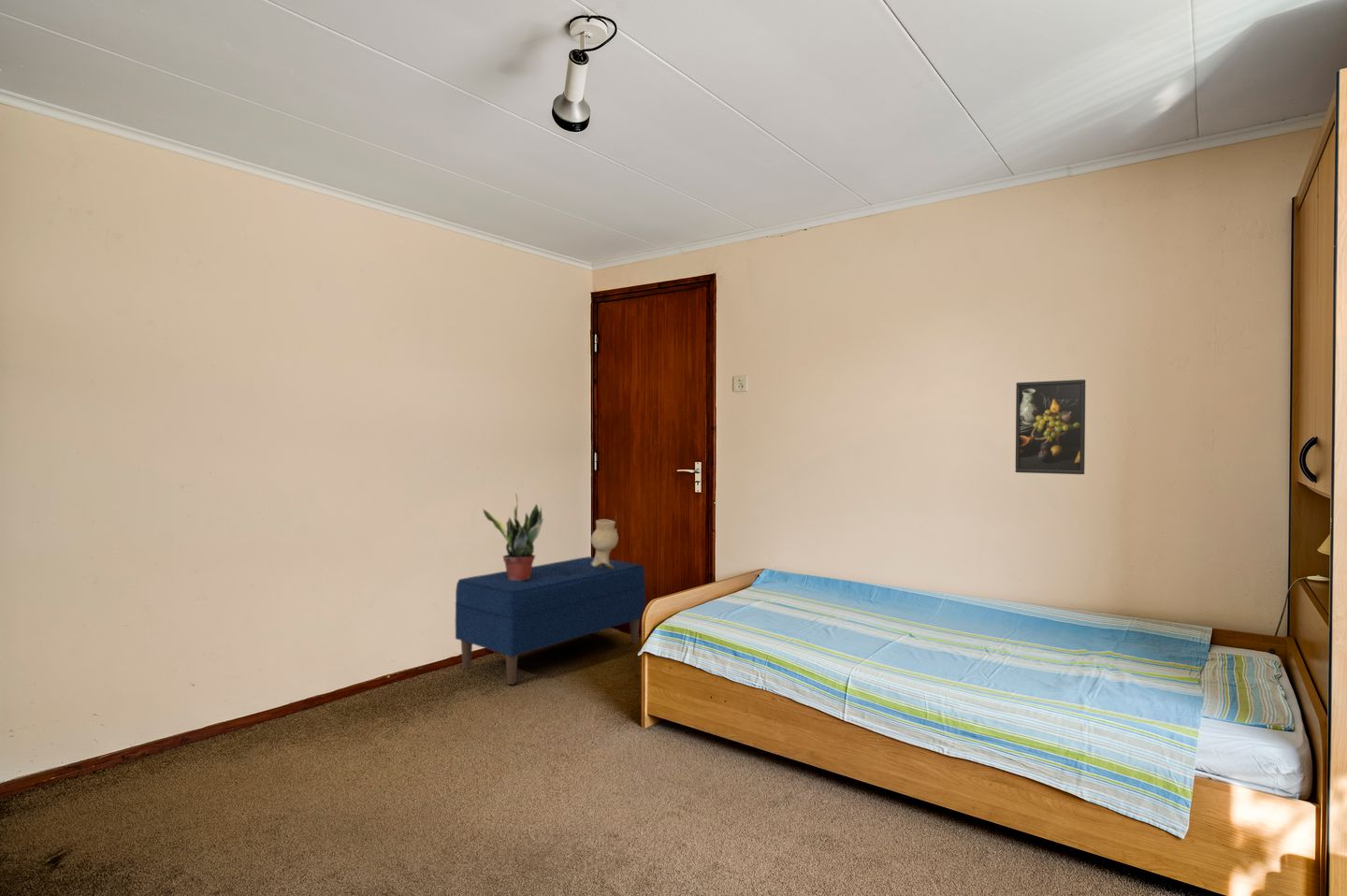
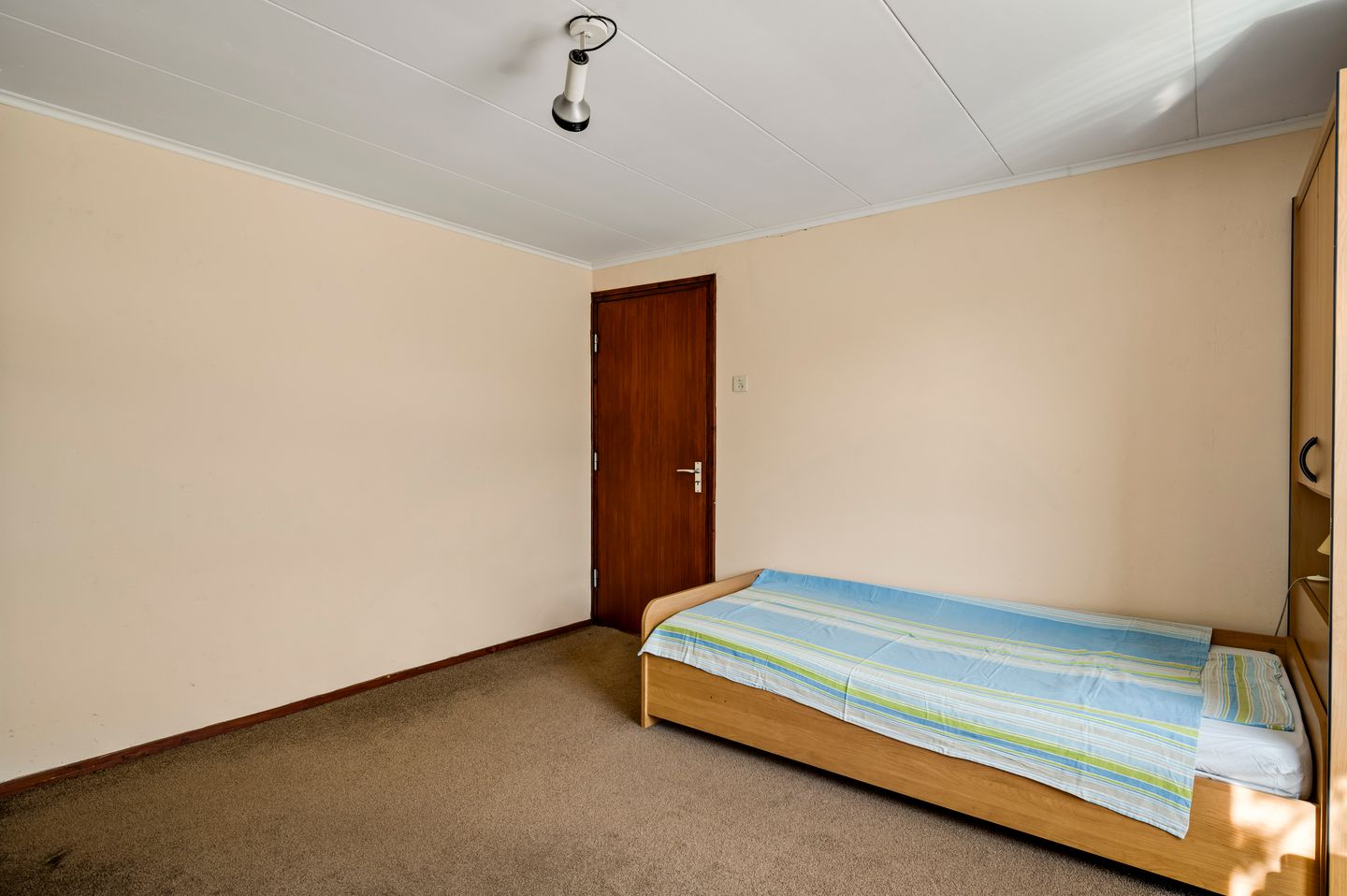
- bench (556, 613)
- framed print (1050, 426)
- decorative vase (601, 544)
- potted plant (514, 536)
